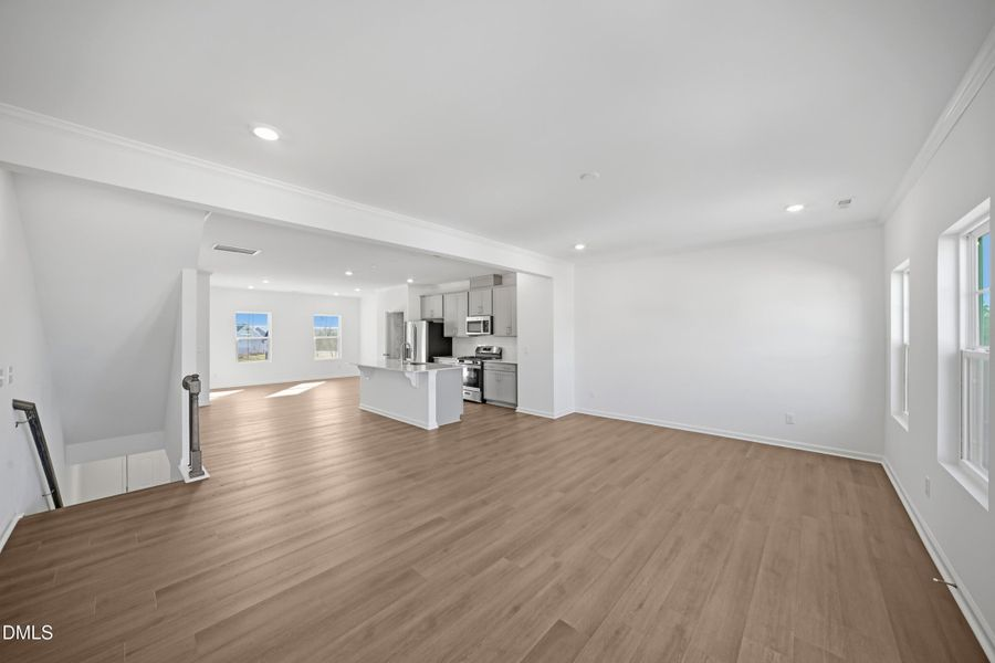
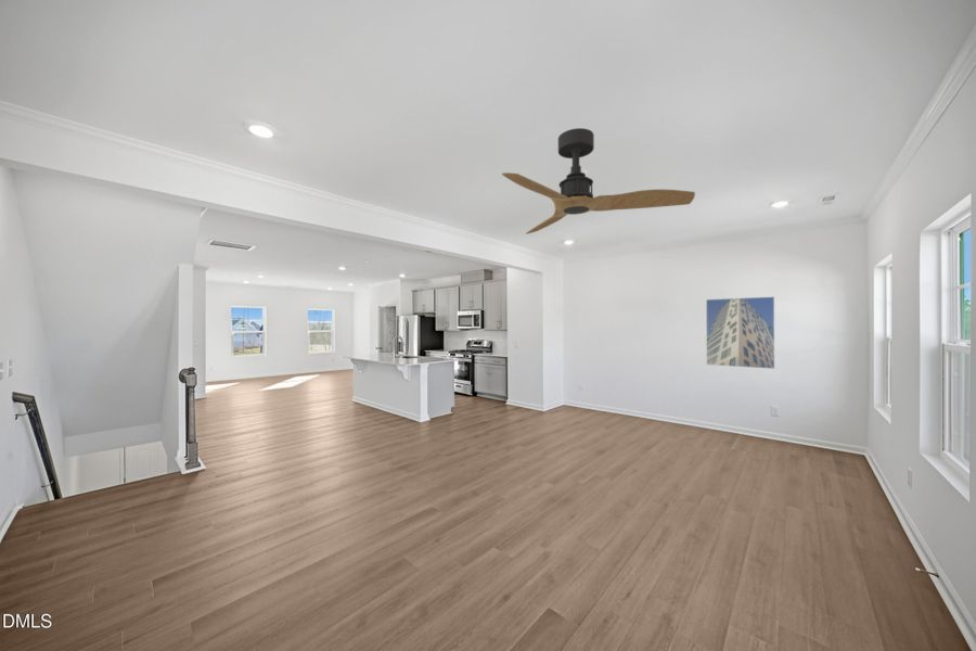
+ ceiling fan (591, 179)
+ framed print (739, 332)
